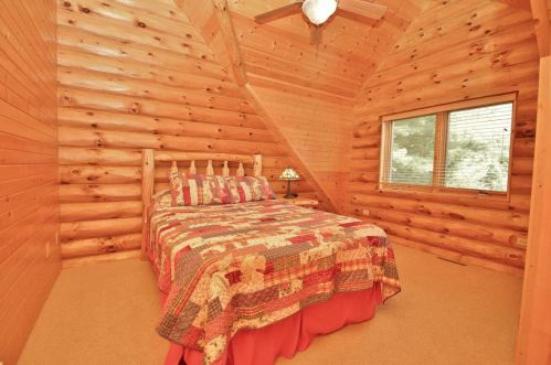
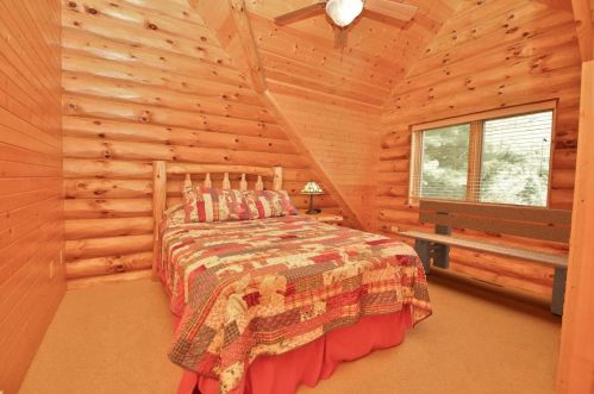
+ bench (490, 246)
